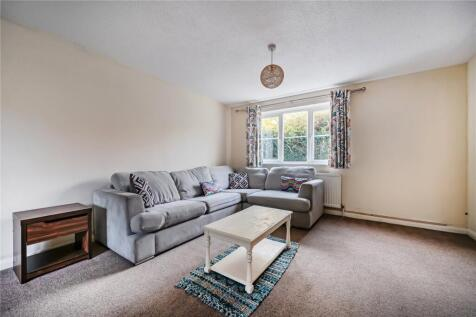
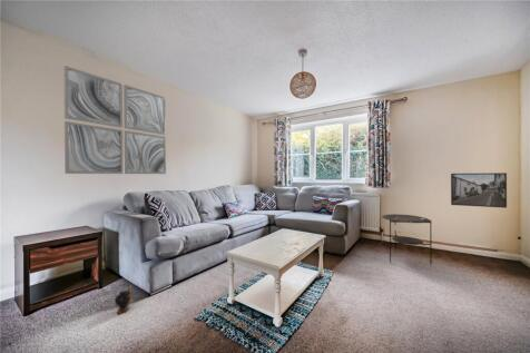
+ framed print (477, 189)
+ plush toy (125, 297)
+ wall art (121, 130)
+ side table (404, 237)
